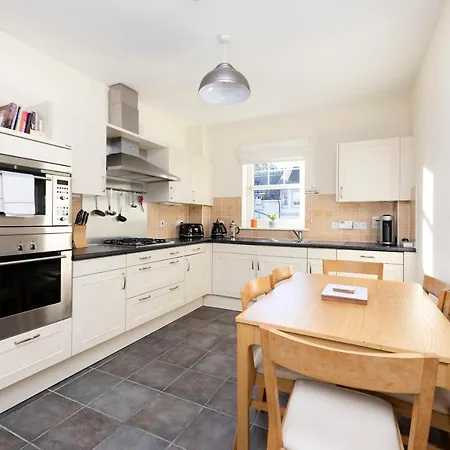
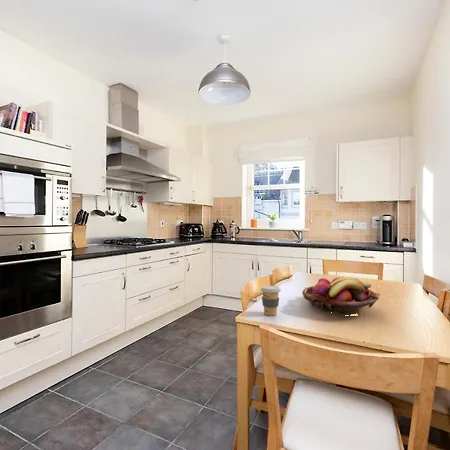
+ coffee cup (270, 300)
+ fruit basket (339, 292)
